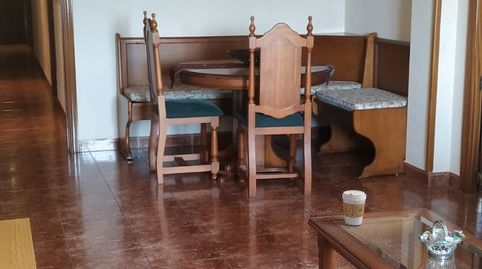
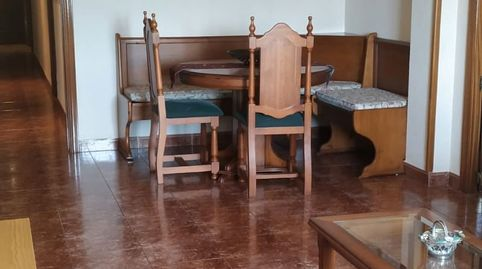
- coffee cup (353, 207)
